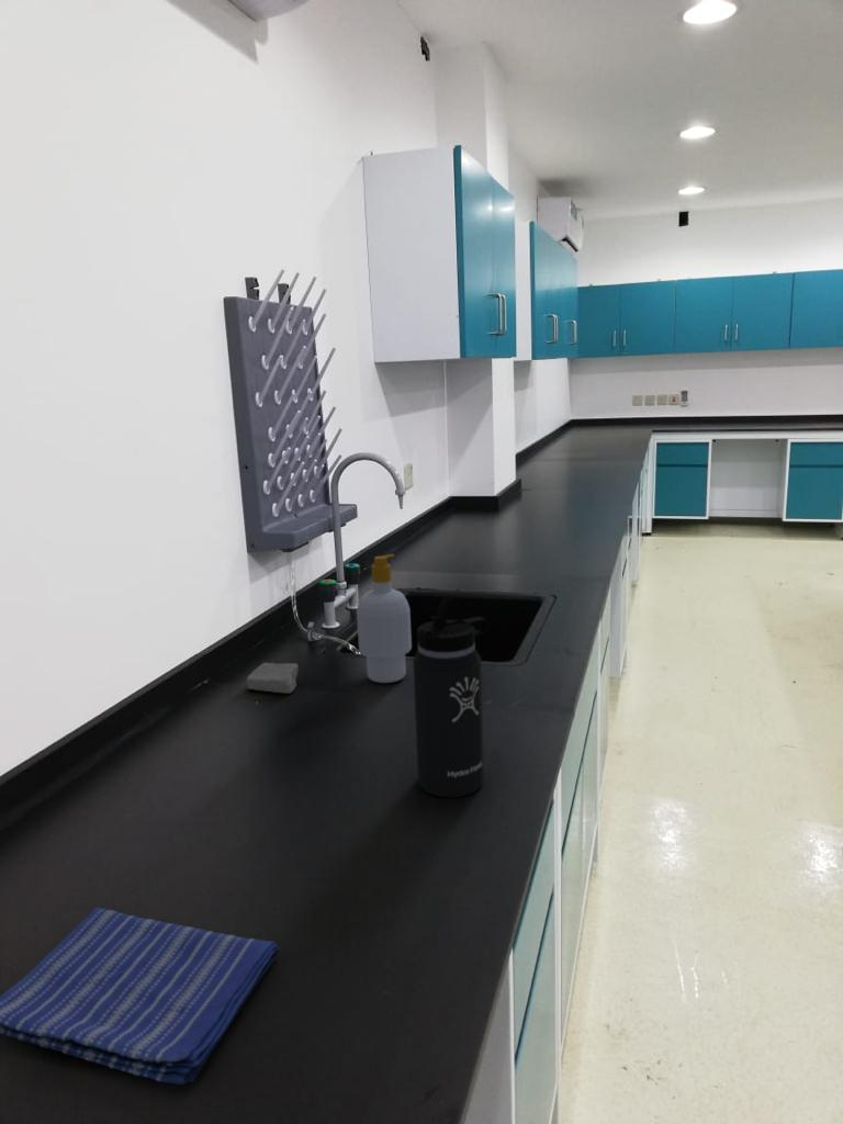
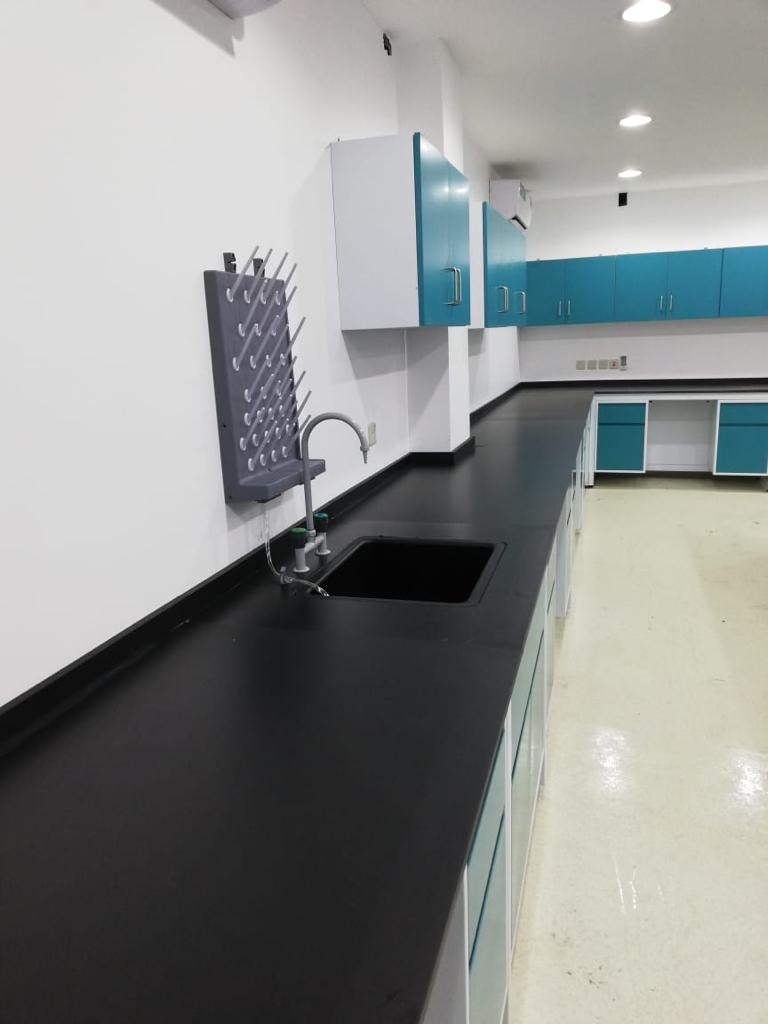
- soap bar (272, 676)
- dish towel (136, 980)
- soap bottle (383, 618)
- thermos bottle (453, 689)
